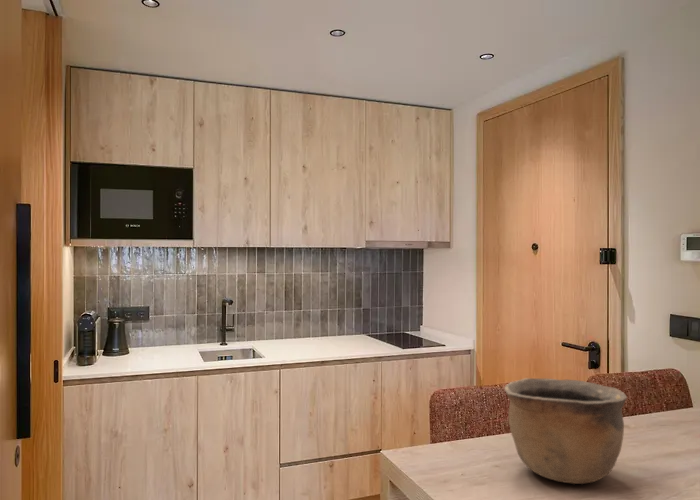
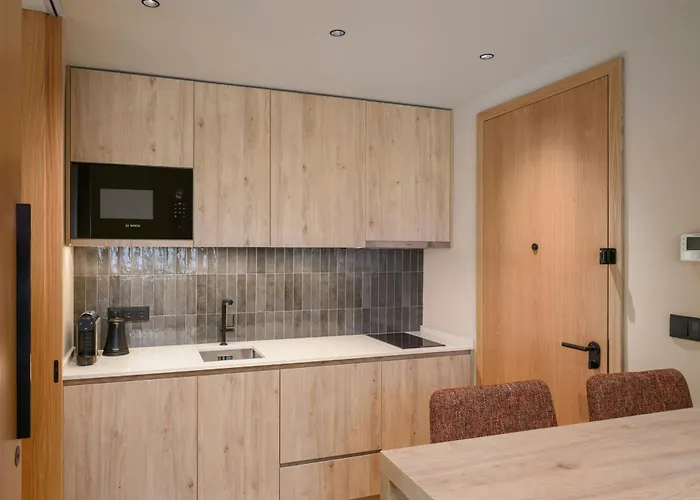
- bowl (563, 429)
